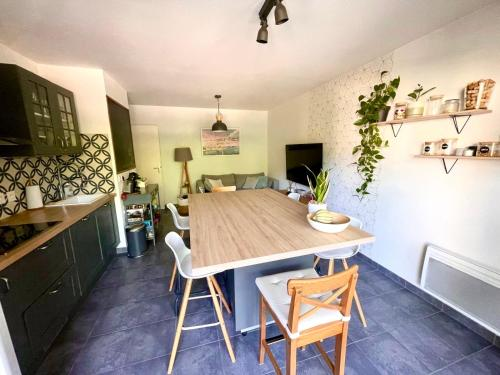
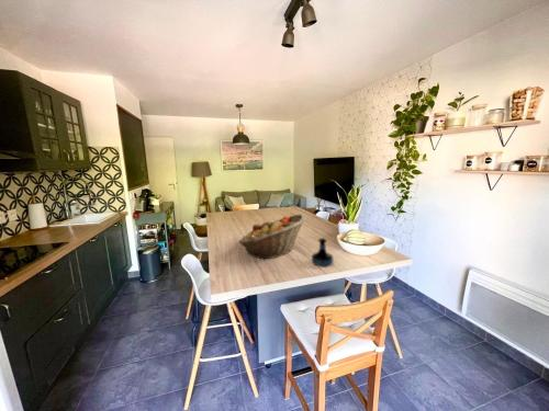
+ fruit basket (273, 233)
+ tequila bottle (322, 251)
